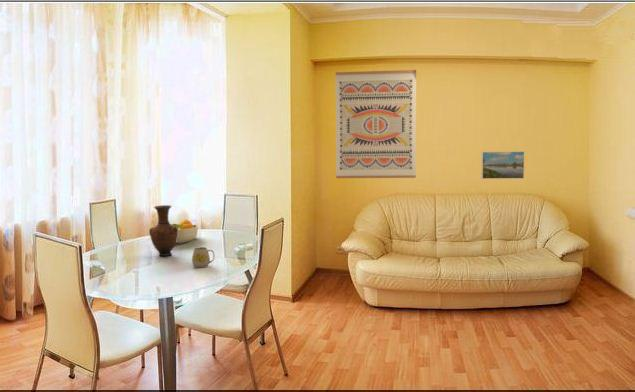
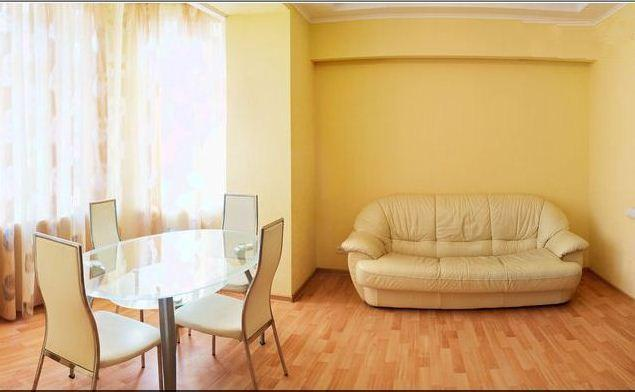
- fruit bowl (178, 230)
- wall art (375, 125)
- vase (163, 230)
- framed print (502, 165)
- mug (203, 257)
